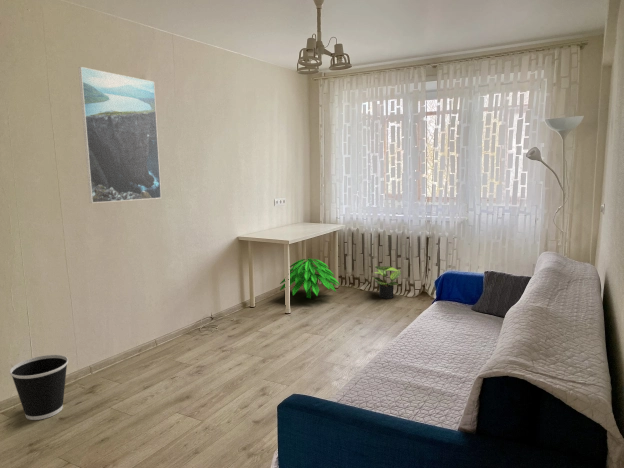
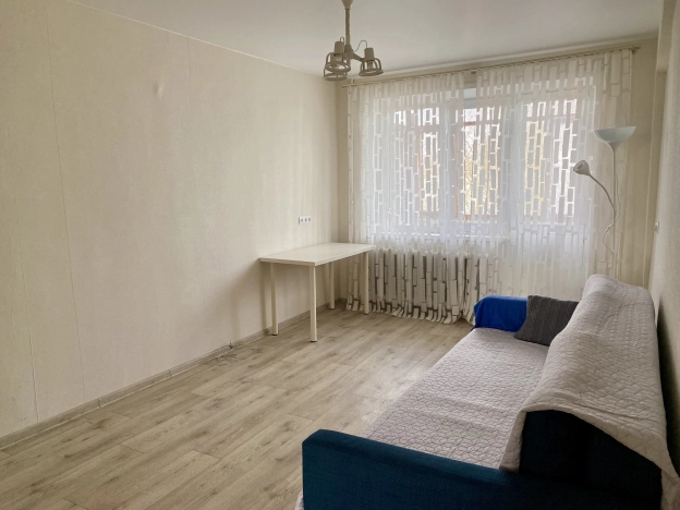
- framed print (123, 138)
- indoor plant (309, 276)
- potted plant (383, 279)
- wastebasket (42, 388)
